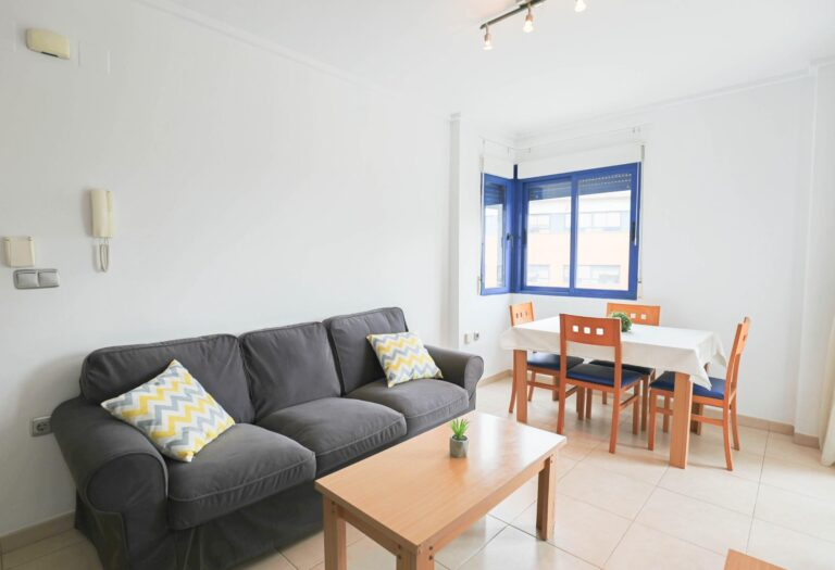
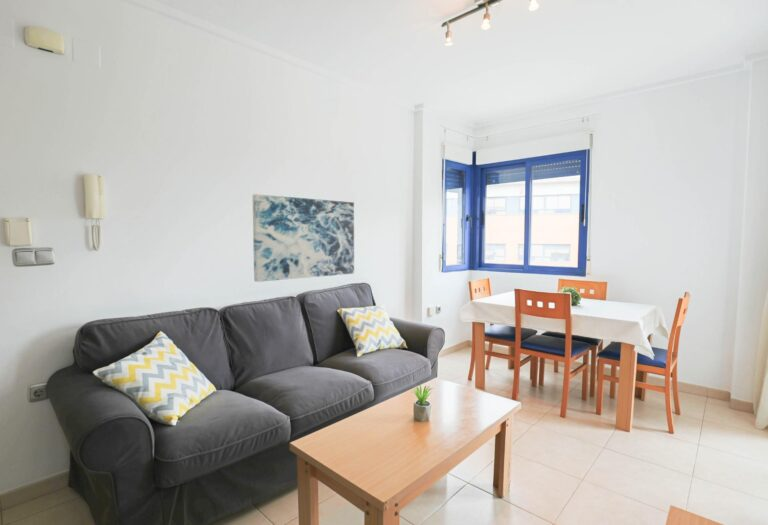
+ wall art (308, 238)
